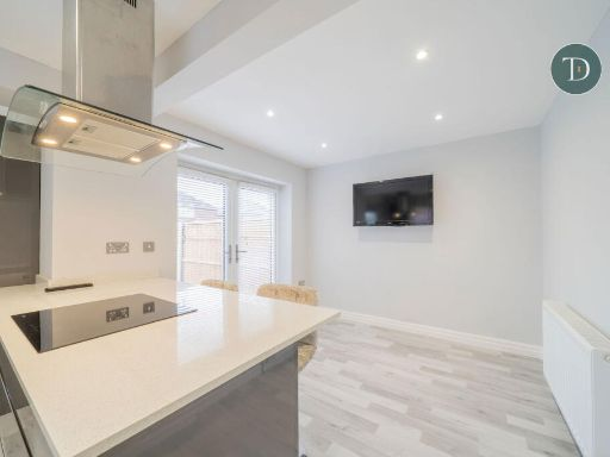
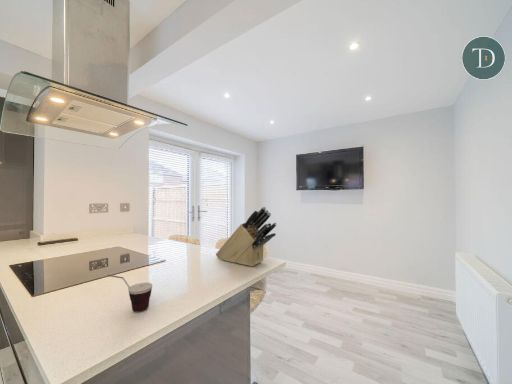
+ cup (130, 291)
+ knife block (245, 234)
